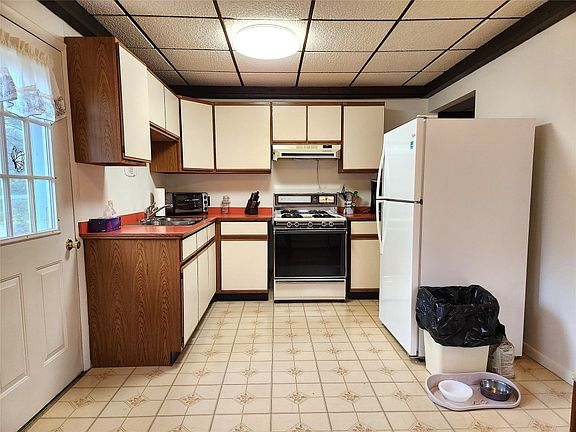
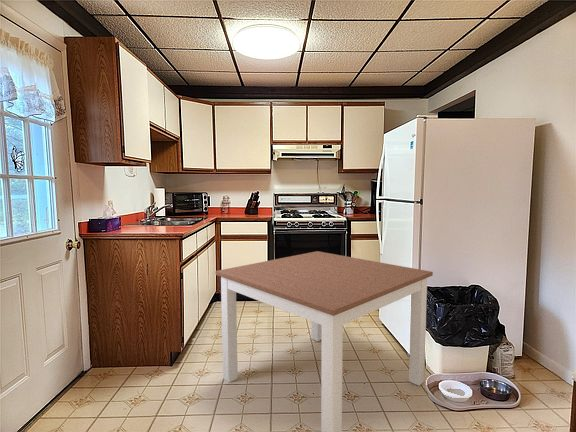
+ dining table (322, 326)
